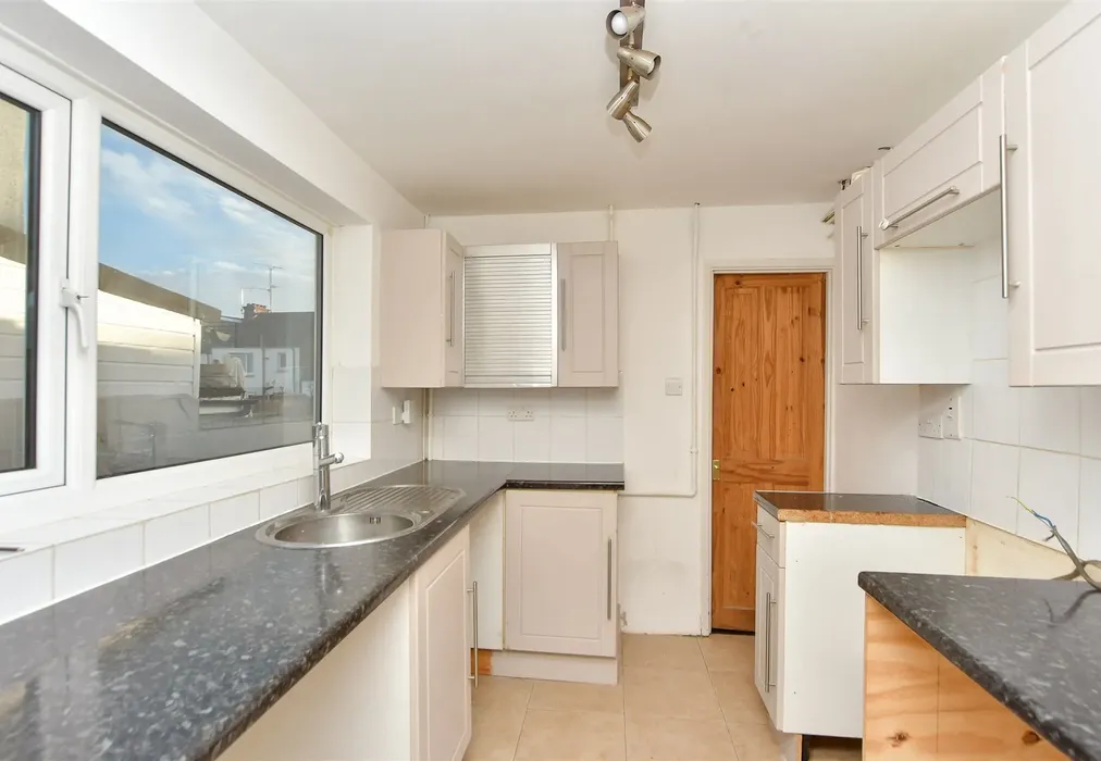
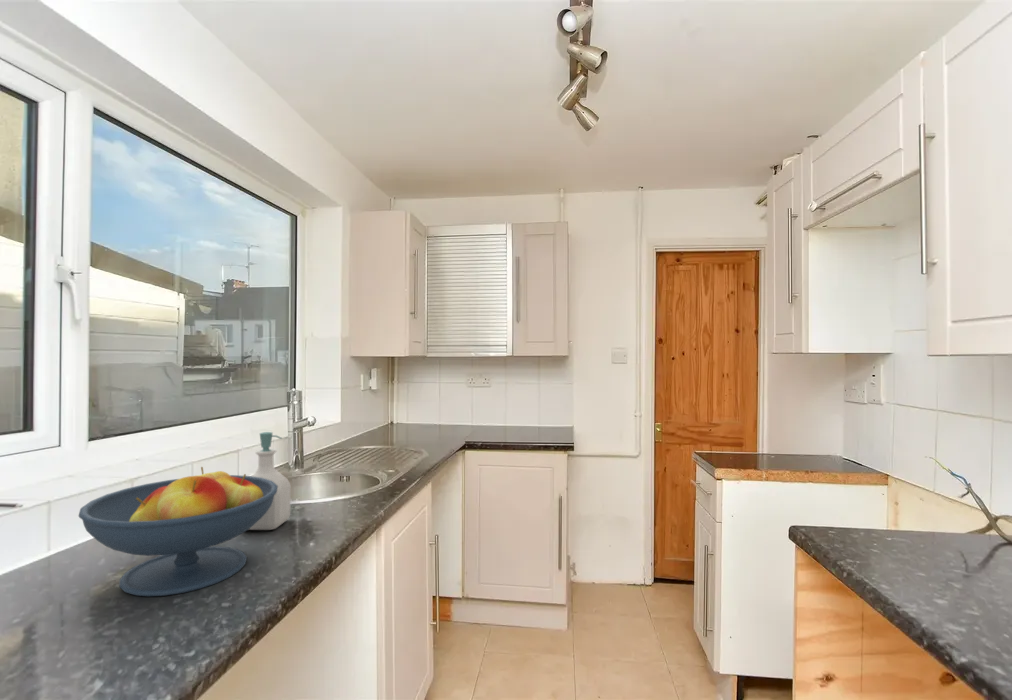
+ soap bottle (265, 478)
+ fruit bowl (186, 519)
